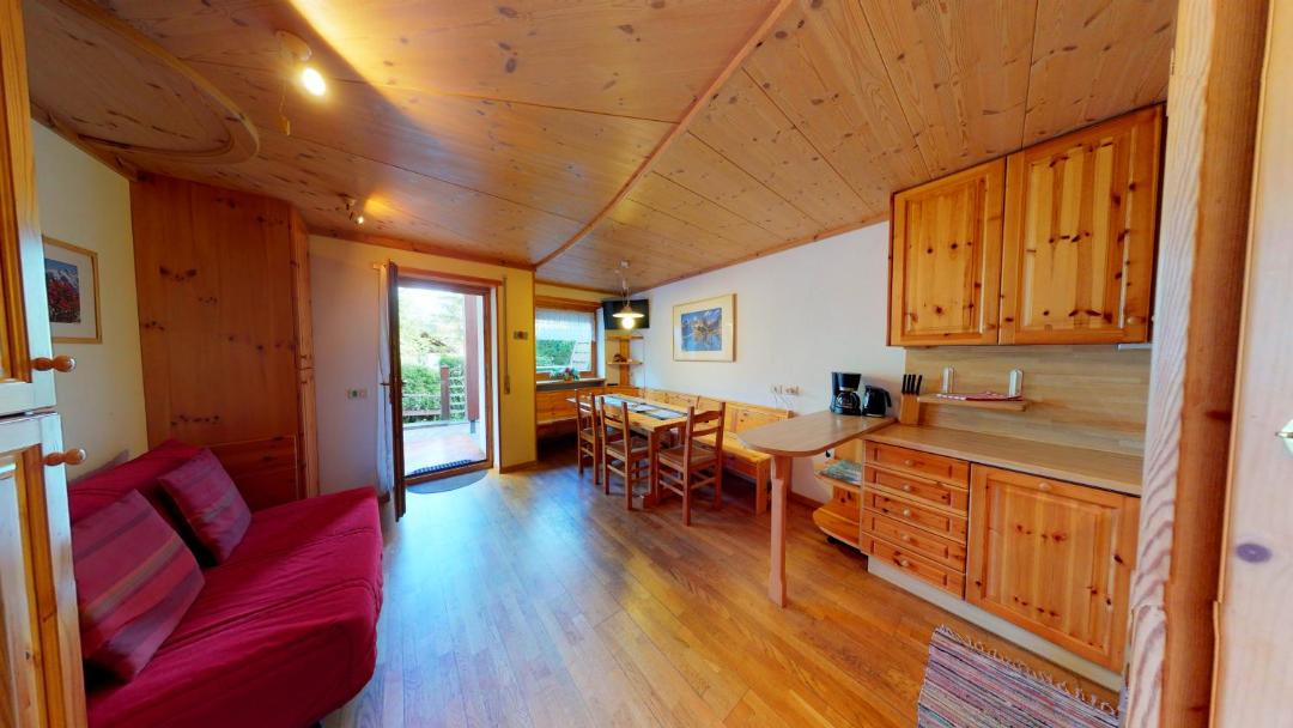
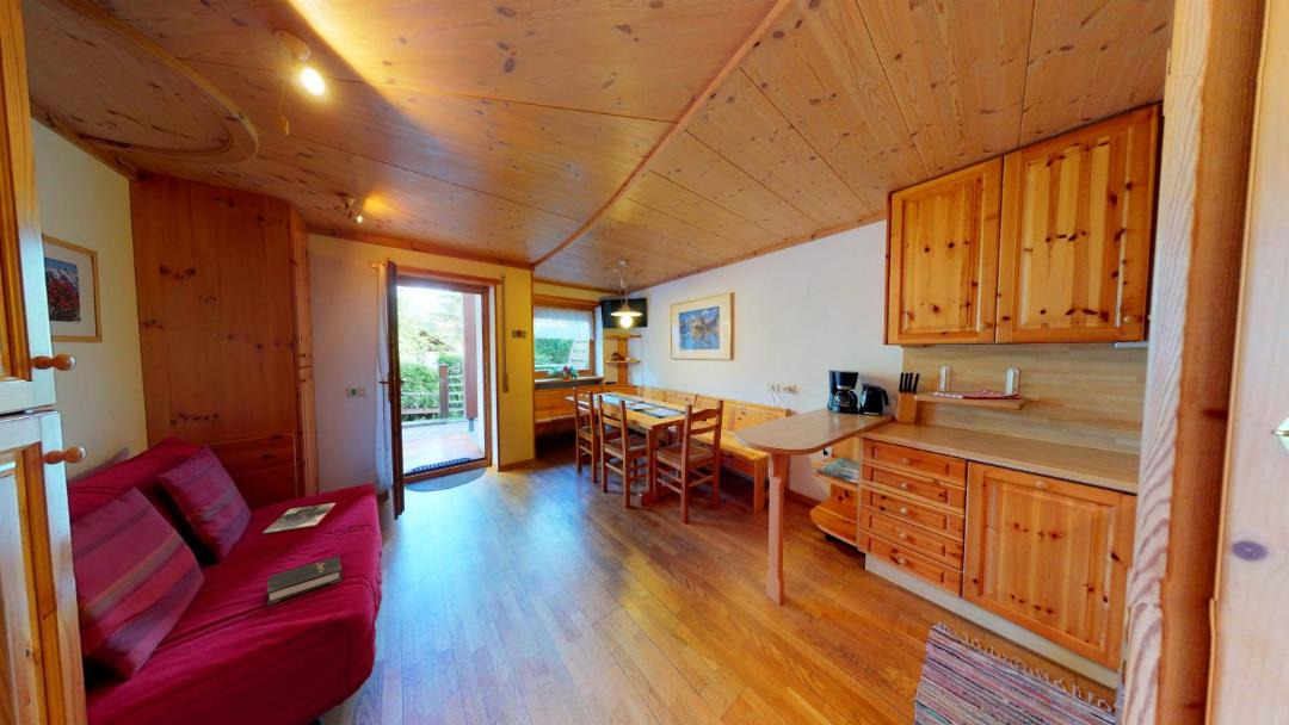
+ hardback book (306, 577)
+ magazine (302, 516)
